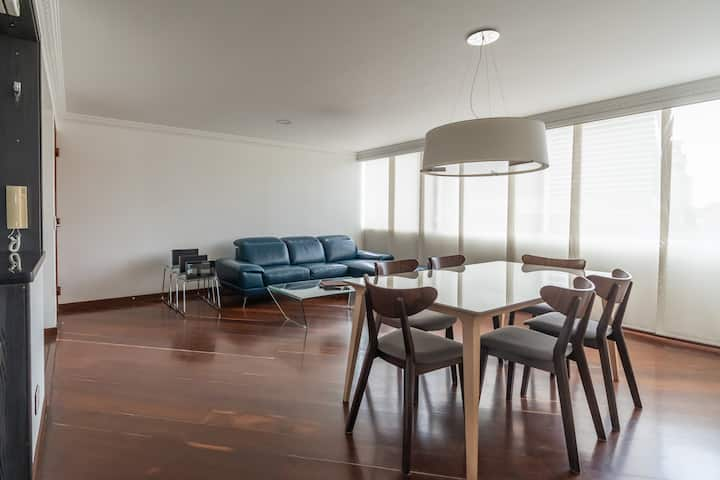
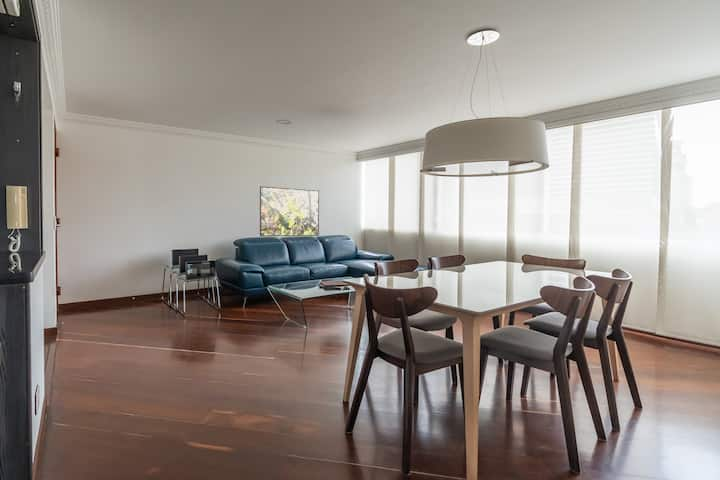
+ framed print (290, 212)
